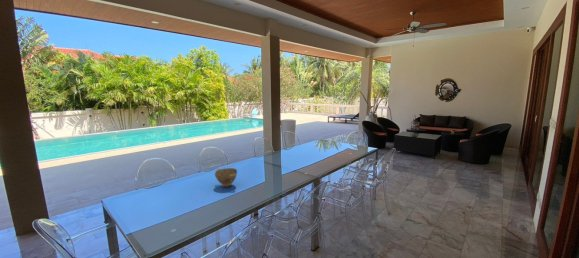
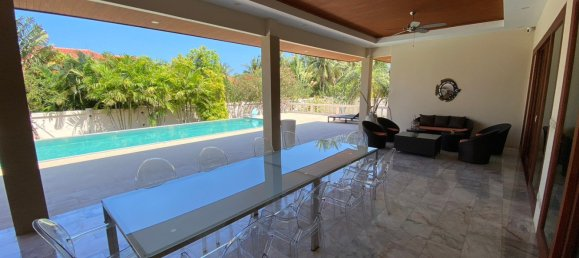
- bowl (226, 178)
